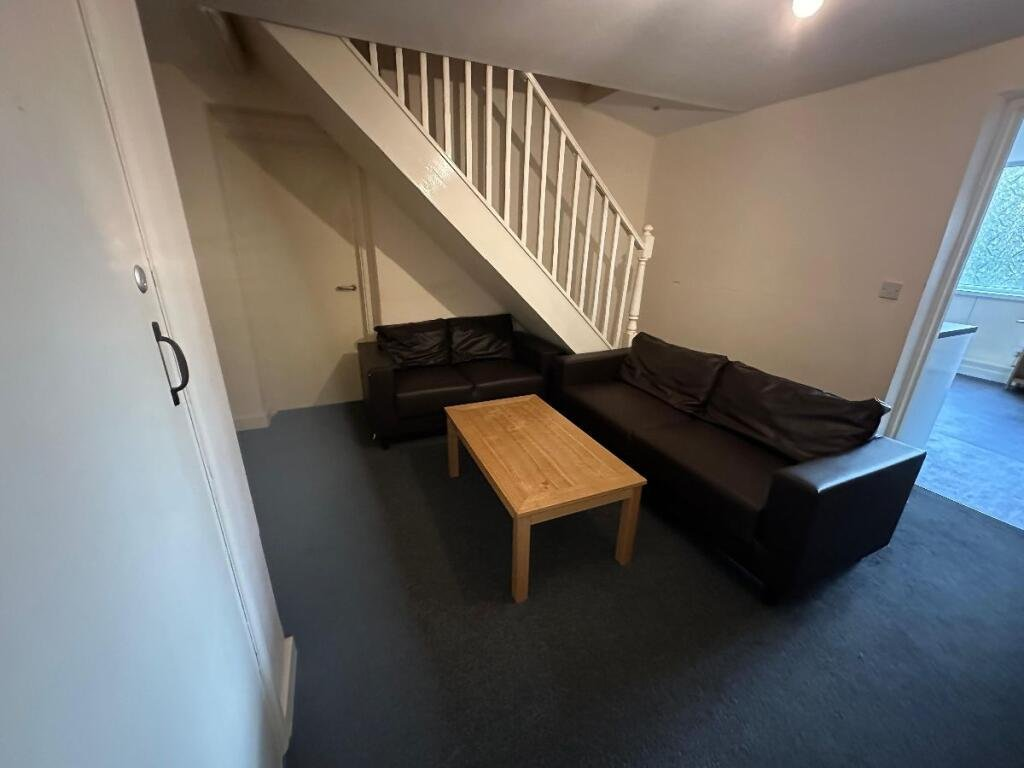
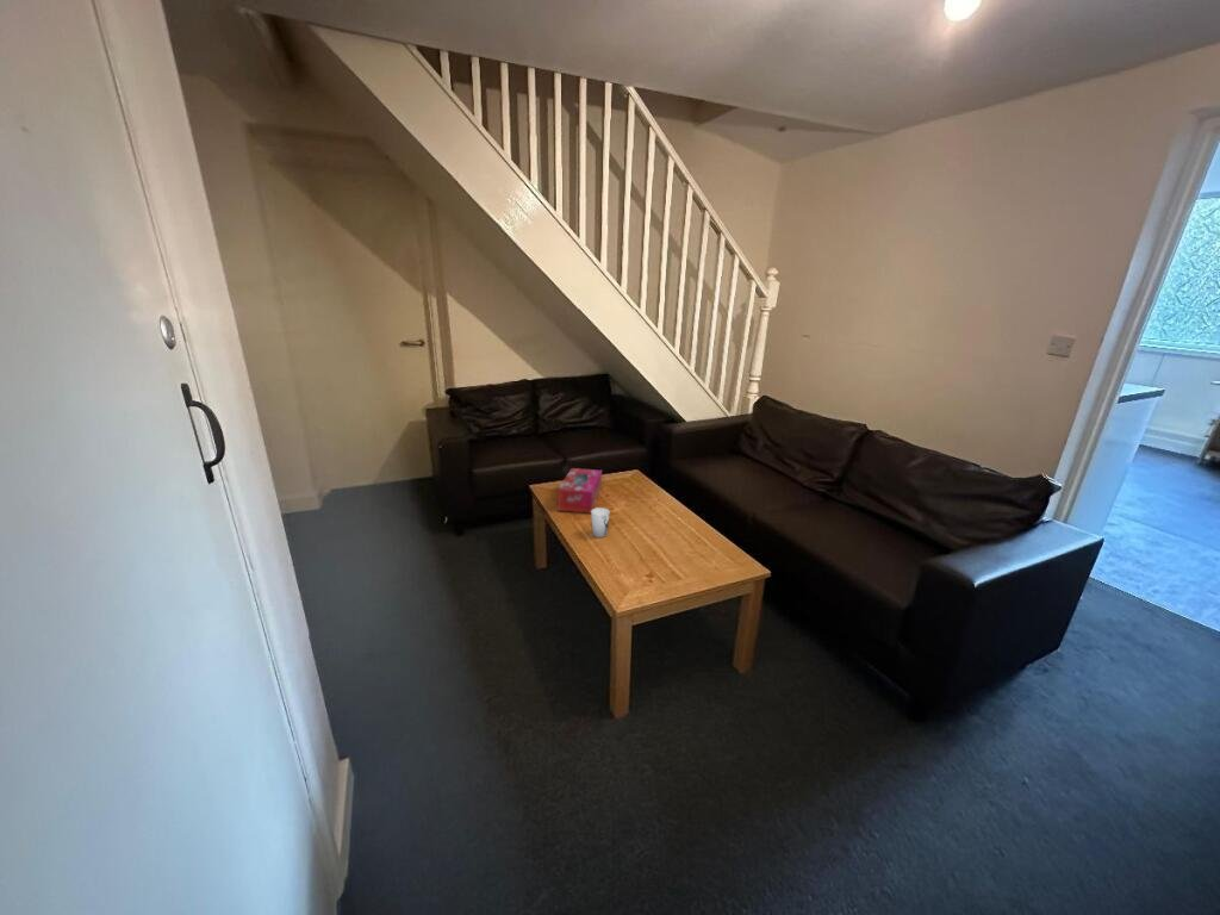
+ tissue box (580, 488)
+ cup (599, 522)
